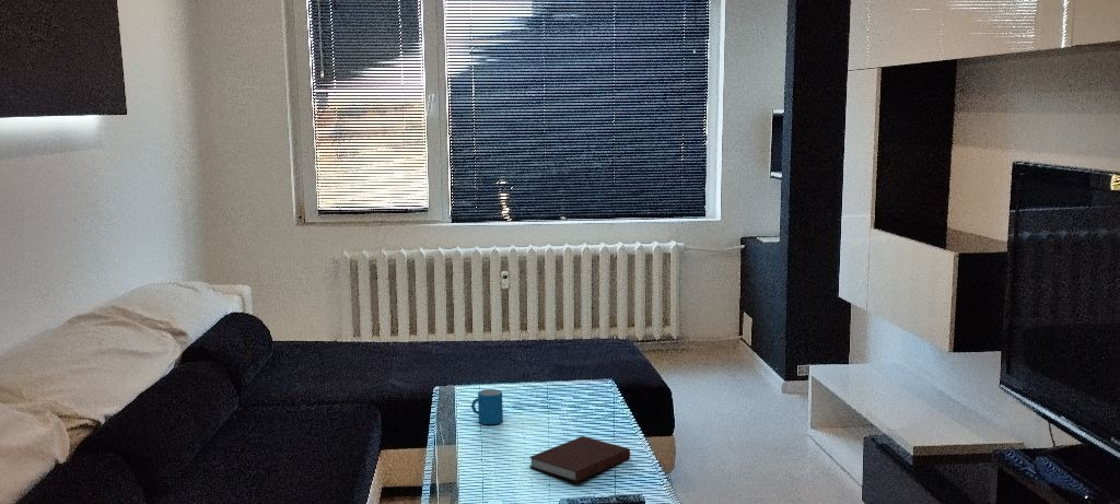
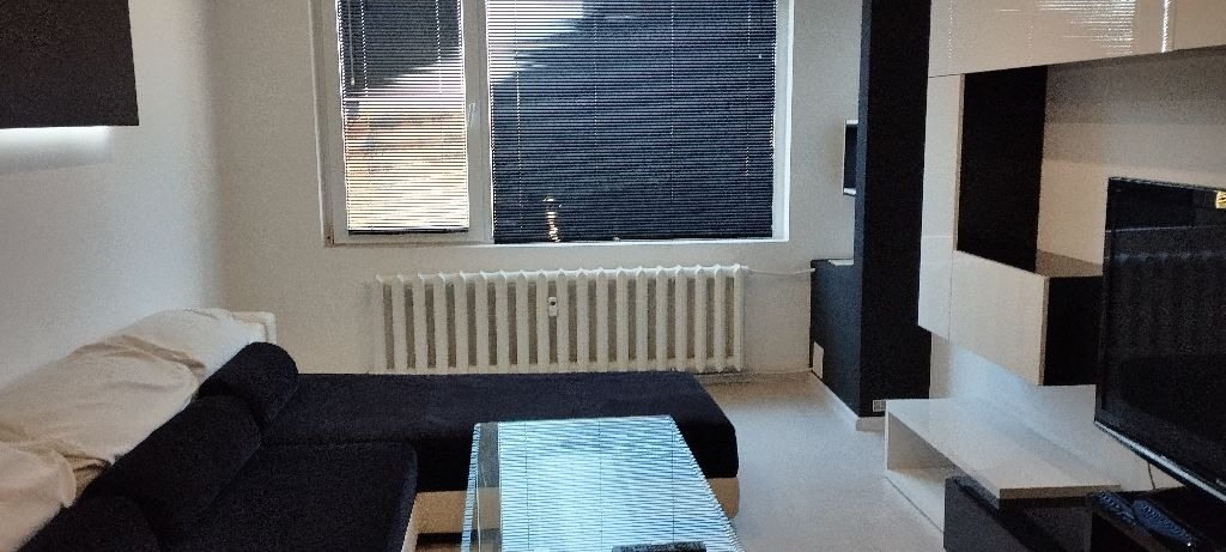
- mug (486, 408)
- notebook (580, 457)
